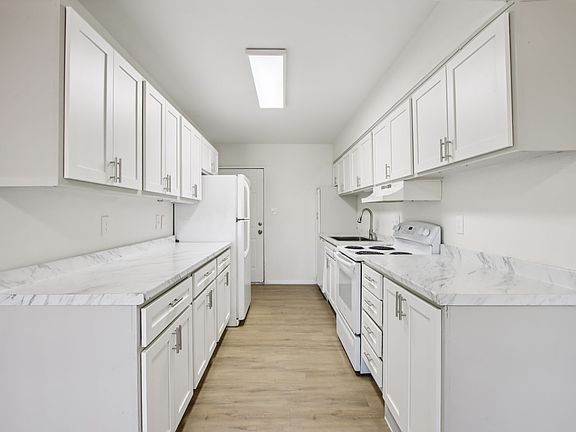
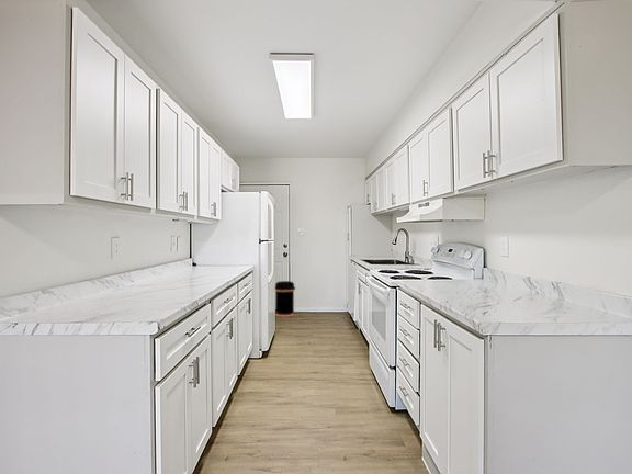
+ trash can (284, 297)
